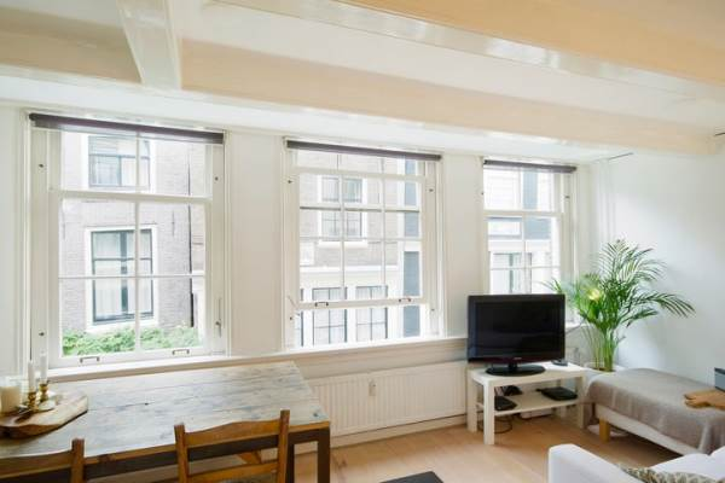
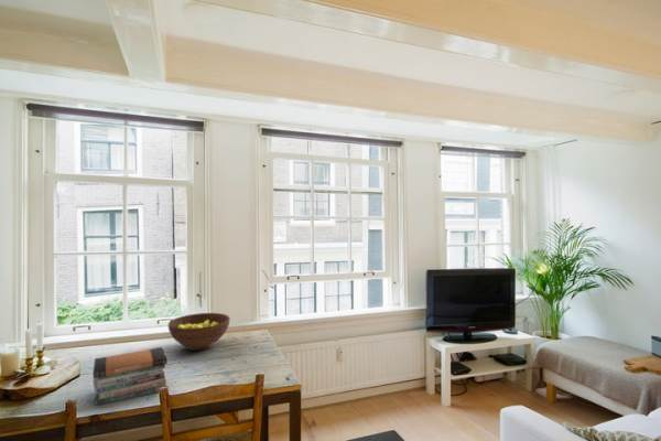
+ fruit bowl (199, 333)
+ book stack (130, 374)
